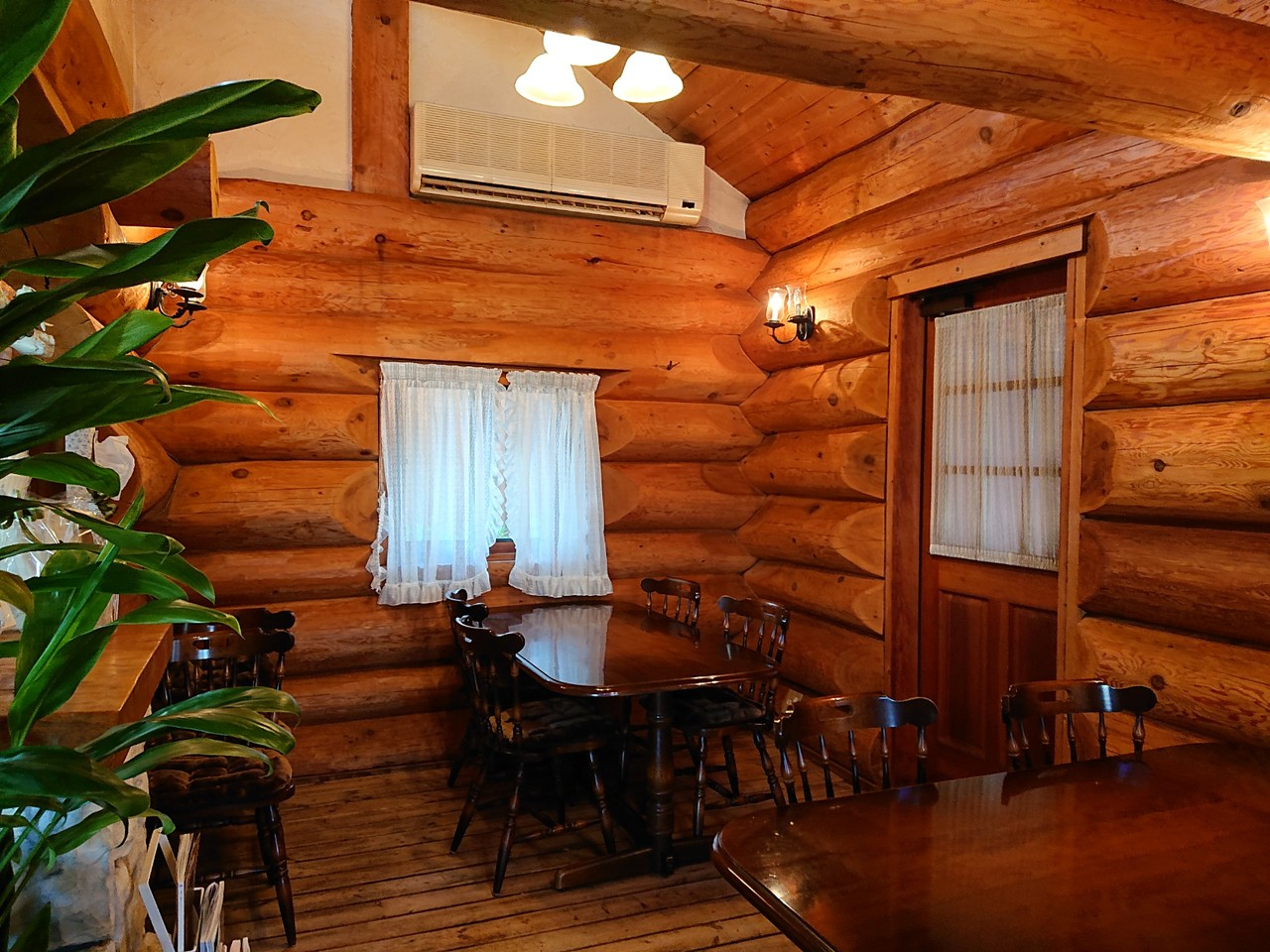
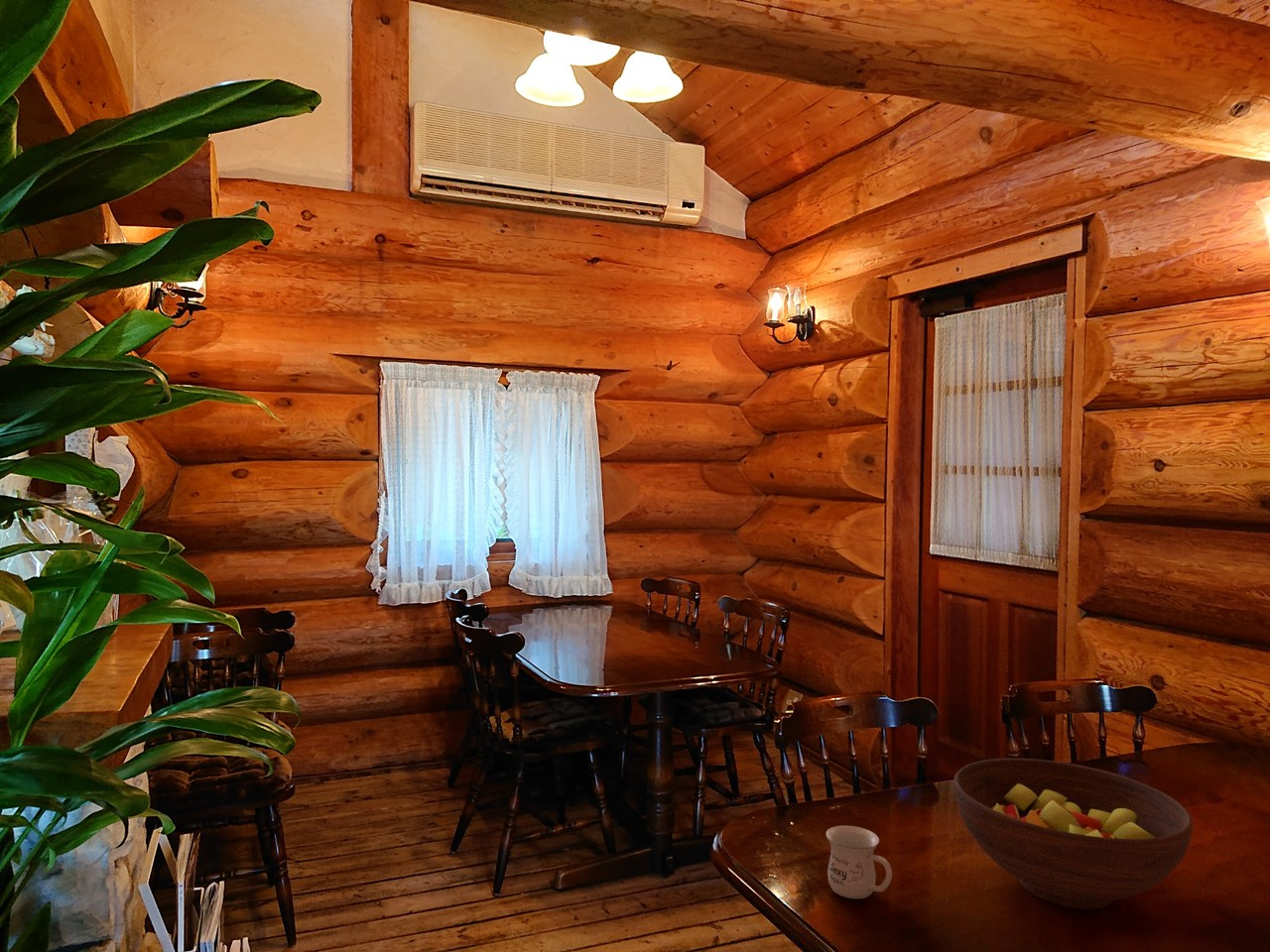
+ fruit bowl (1065, 842)
+ mug (860, 868)
